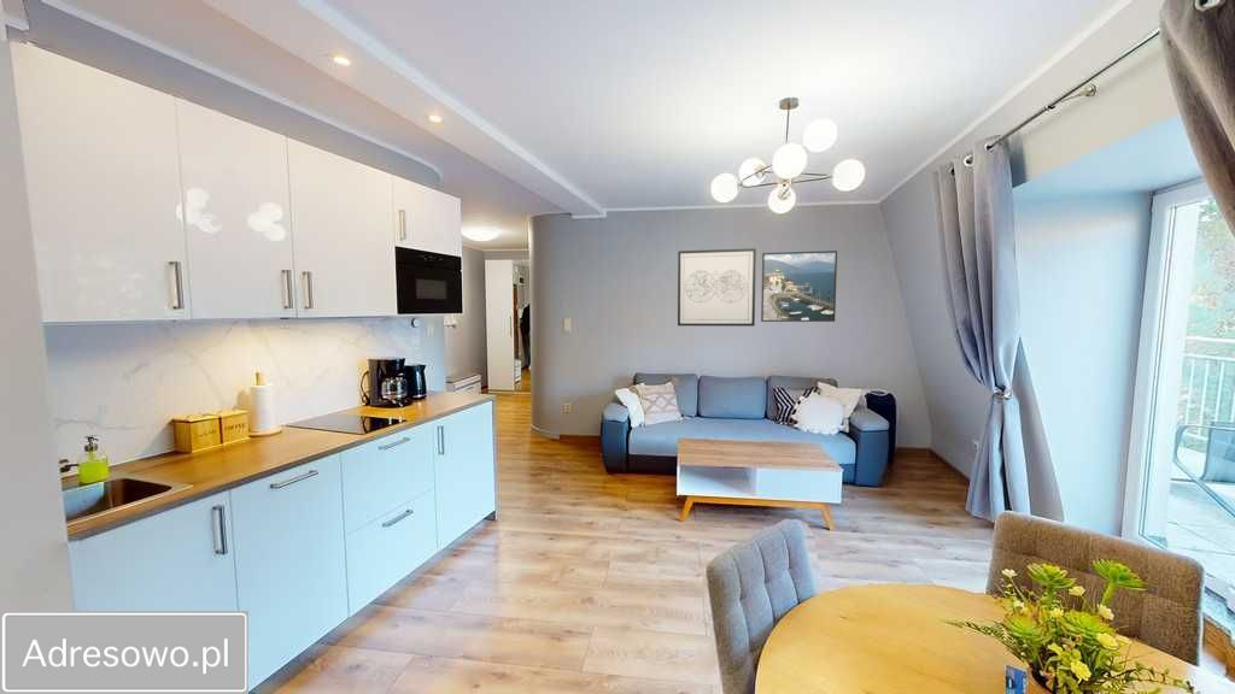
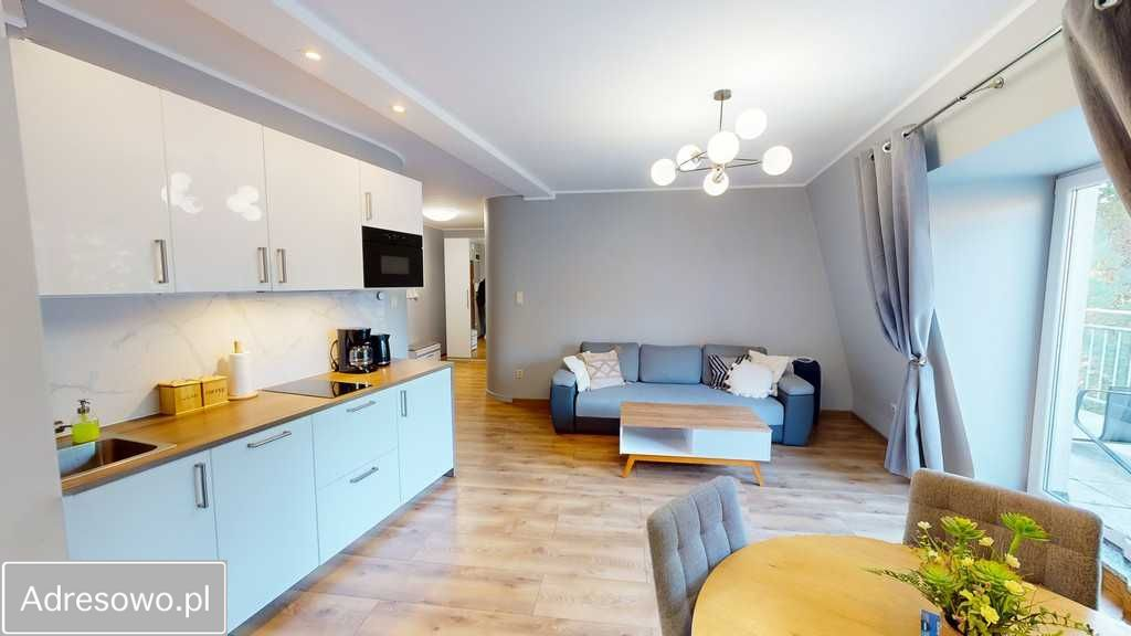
- wall art (715, 288)
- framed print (797, 287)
